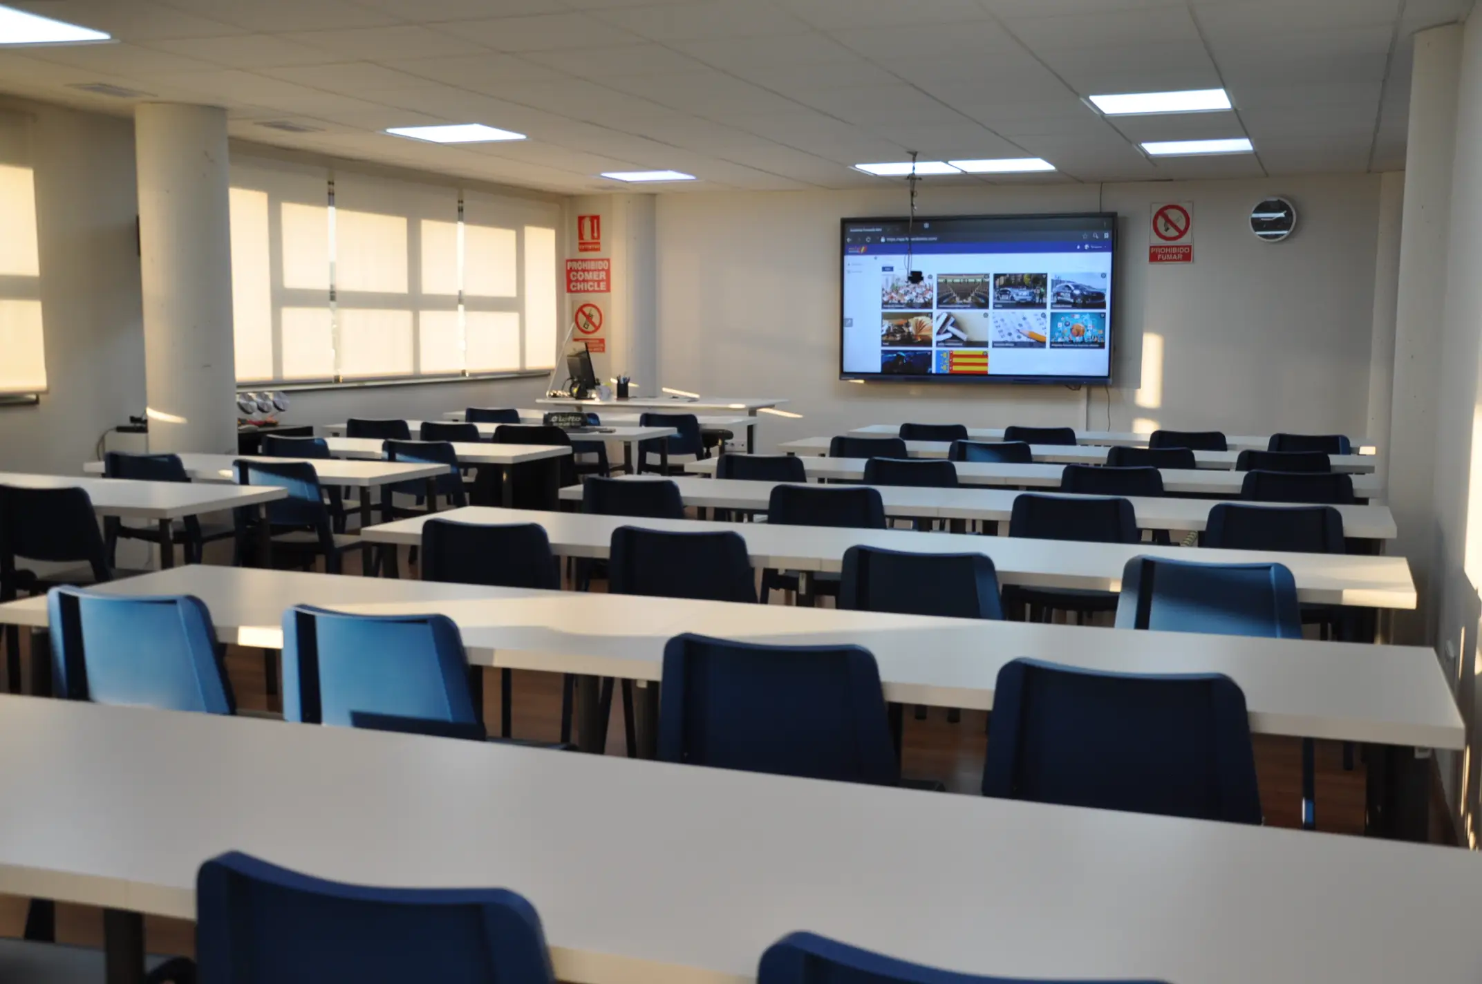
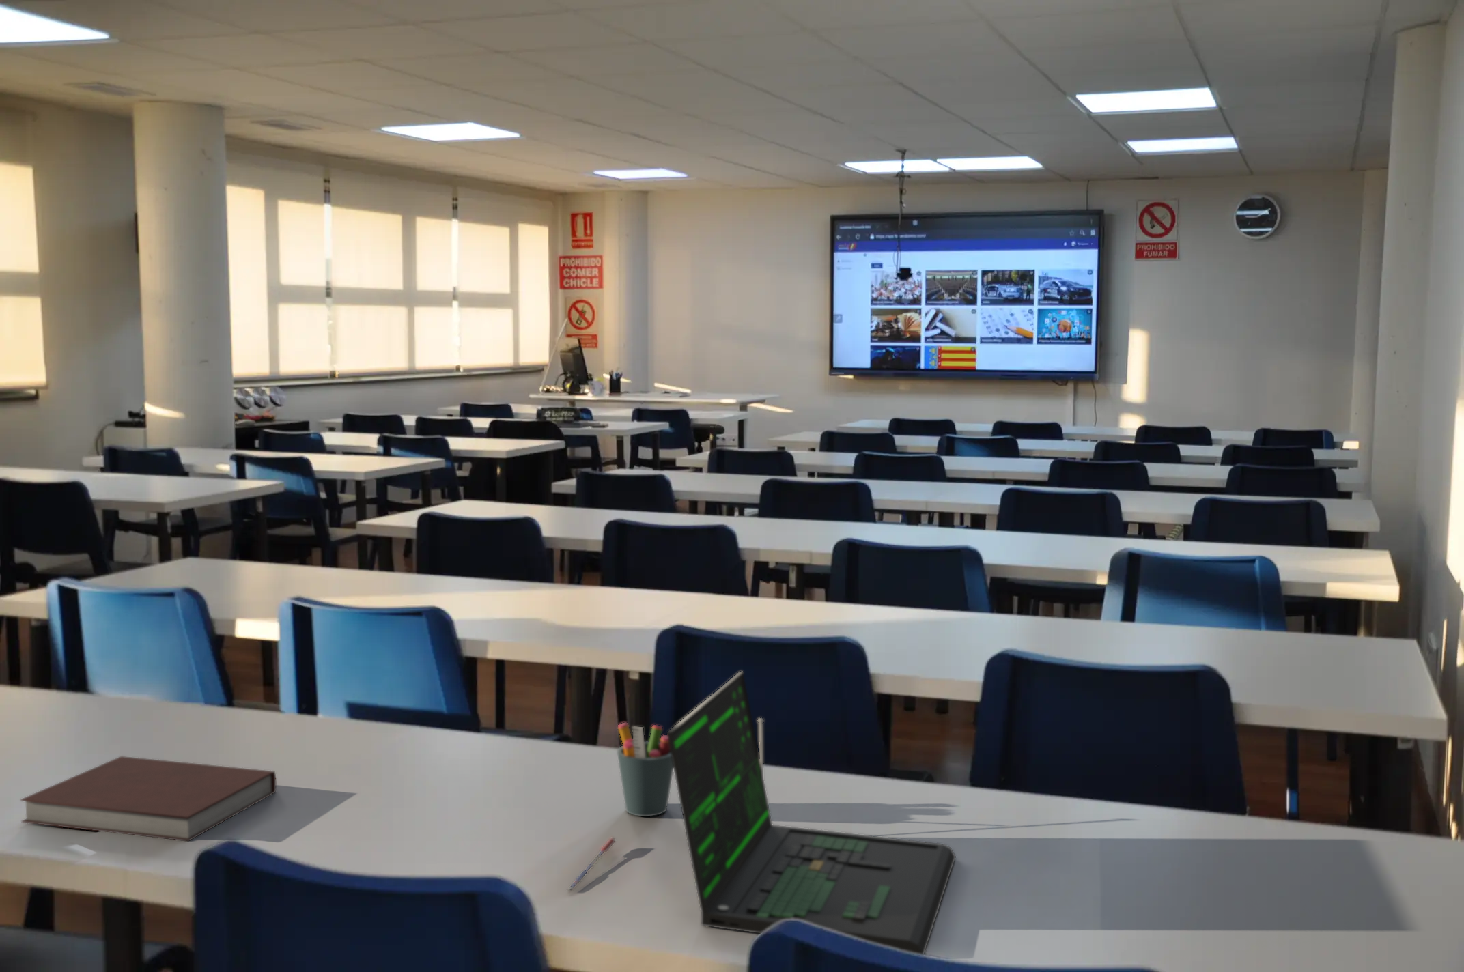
+ laptop (820, 830)
+ pen holder (646, 764)
+ notebook (152, 795)
+ pen (591, 862)
